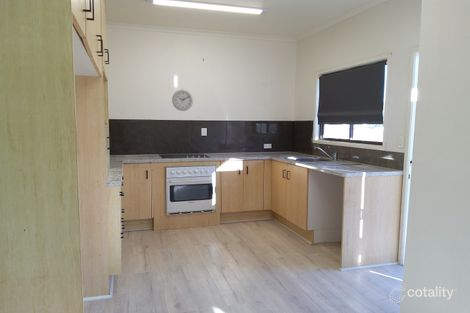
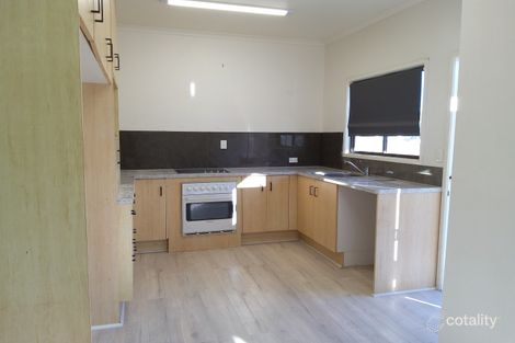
- wall clock (182, 100)
